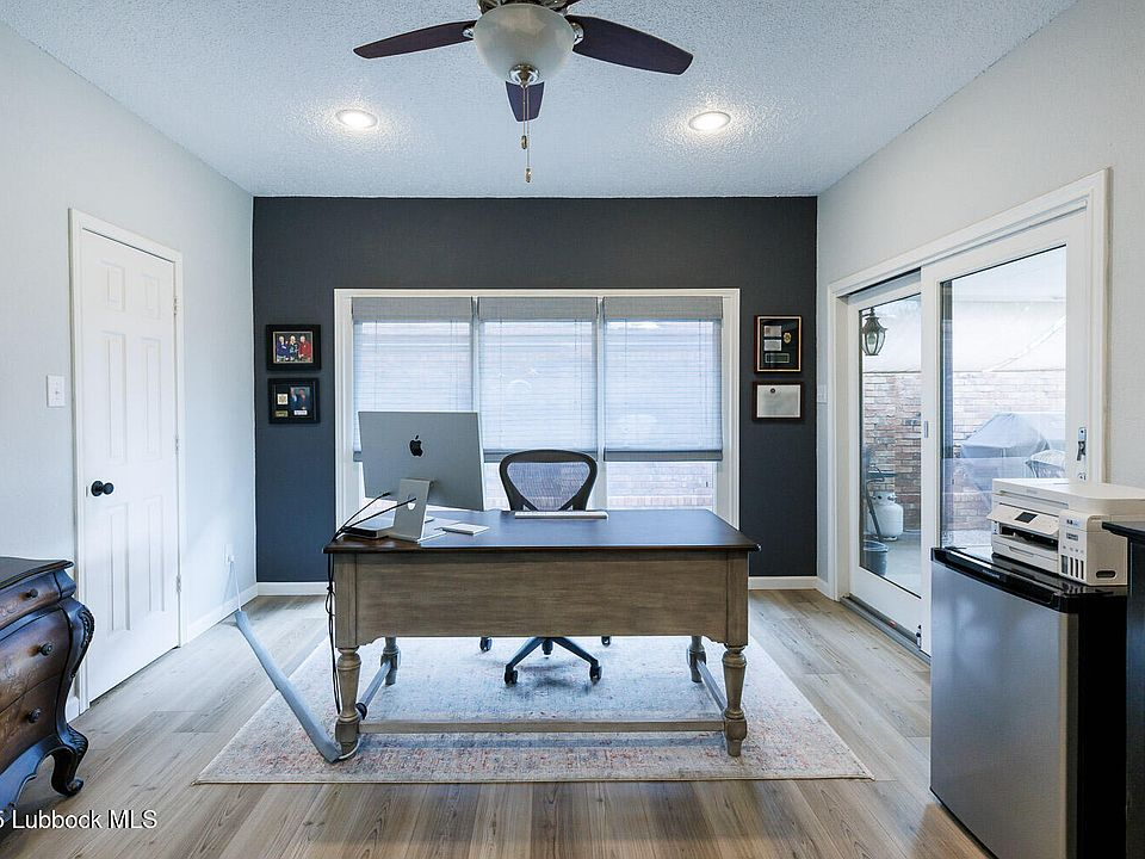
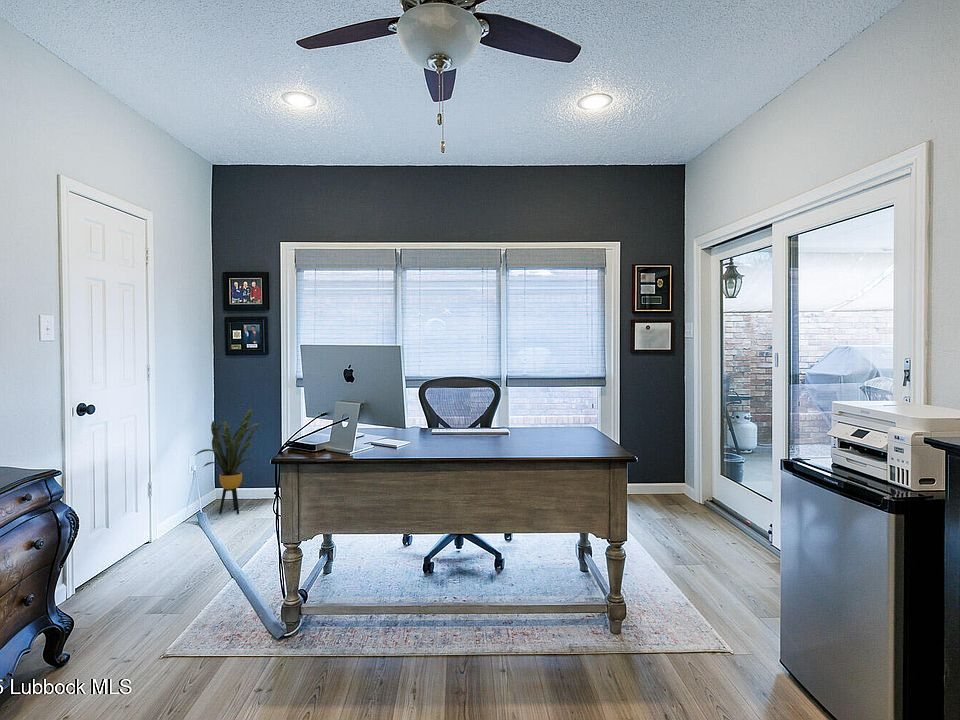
+ house plant (237, 461)
